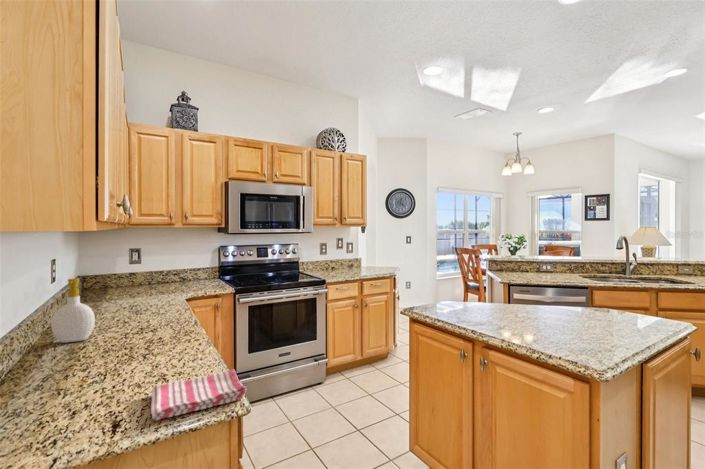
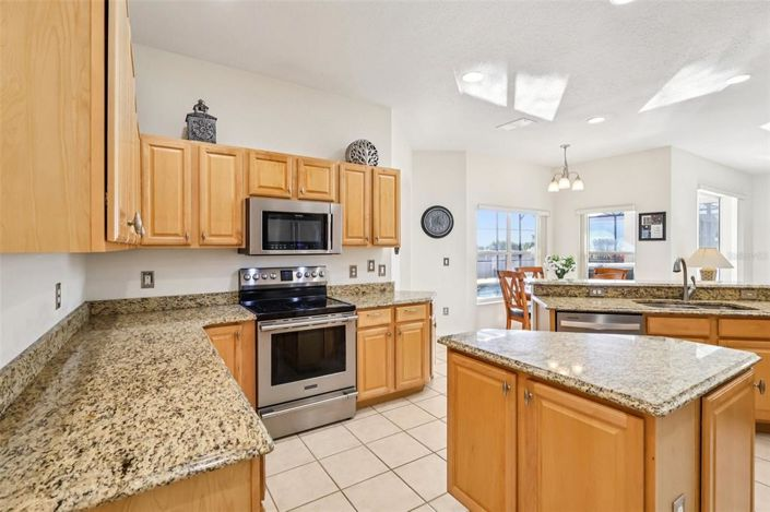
- dish towel (198, 390)
- soap bottle (73, 309)
